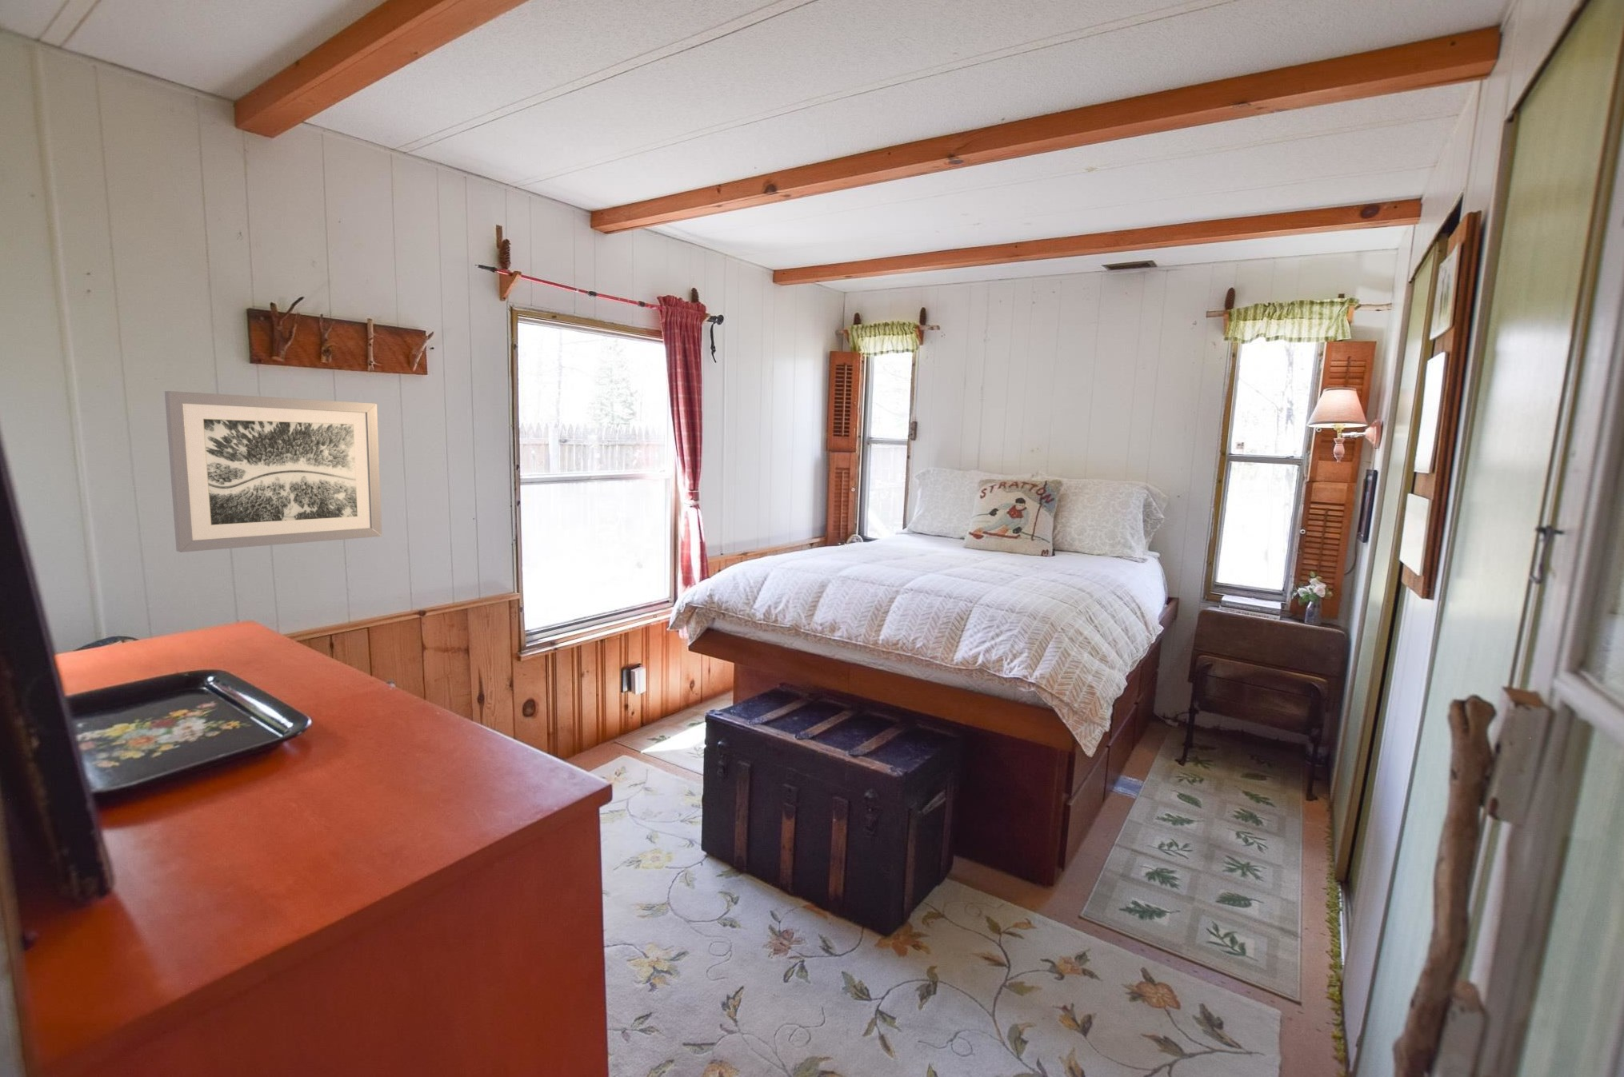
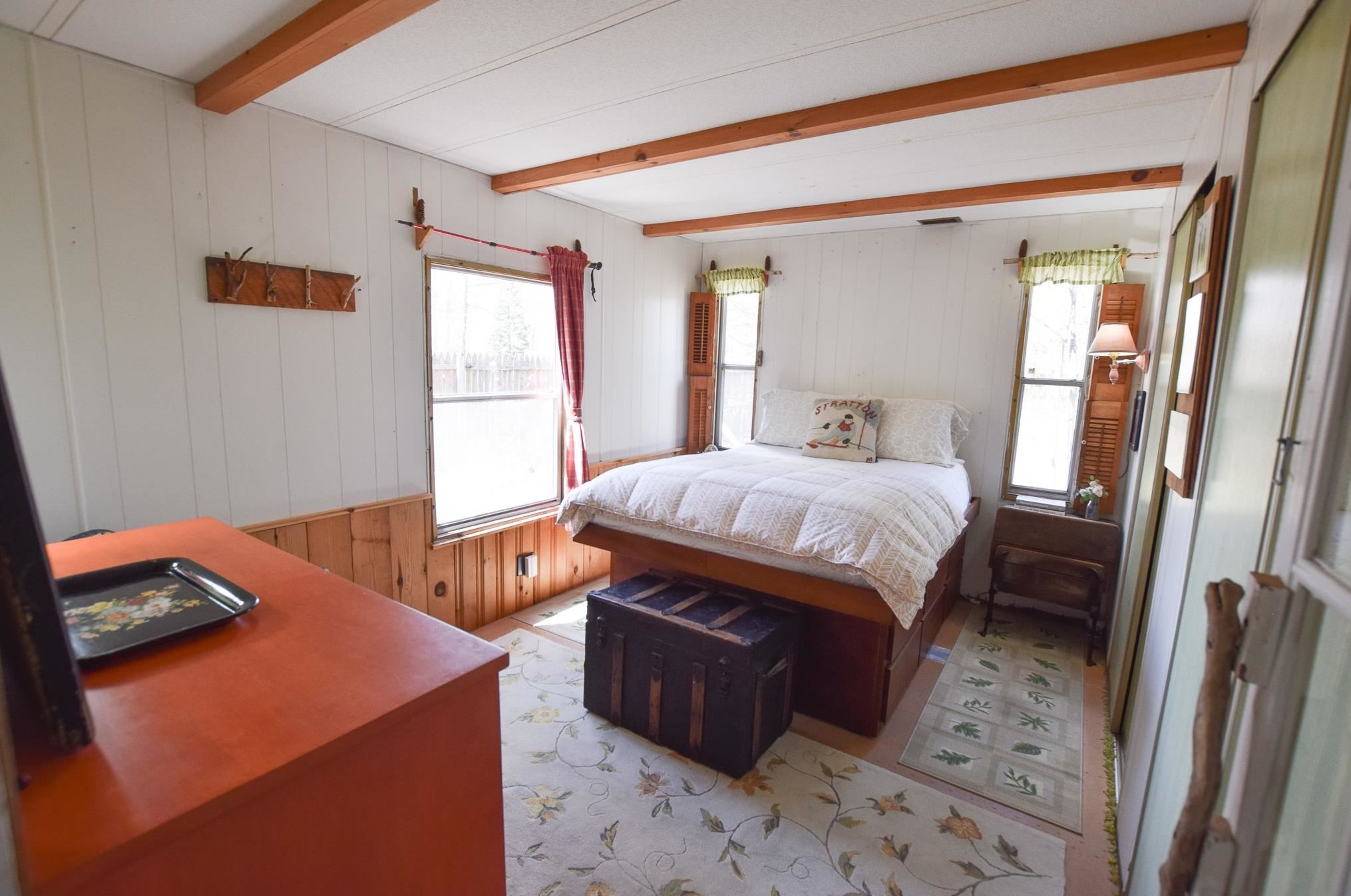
- wall art (284, 471)
